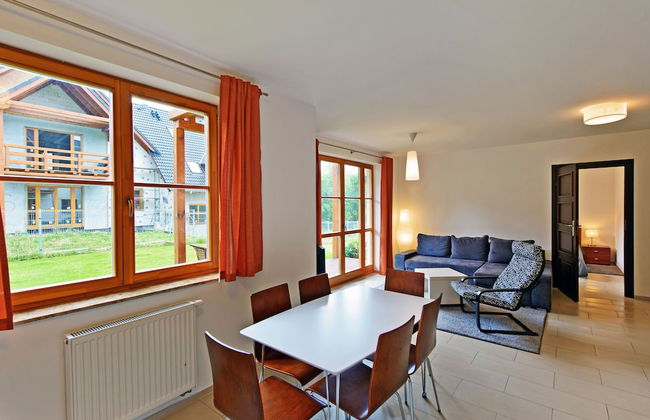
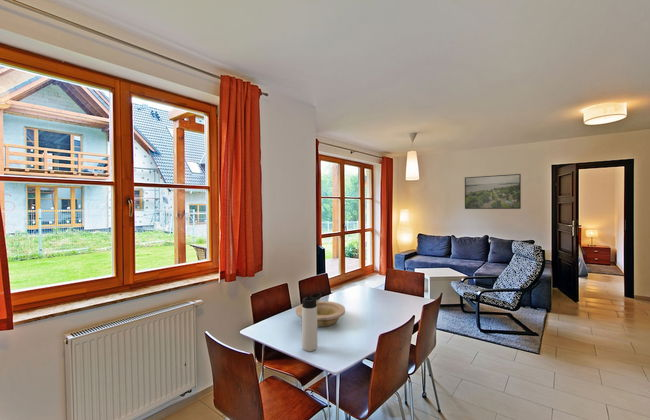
+ thermos bottle (312, 321)
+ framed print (491, 192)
+ bowl (320, 314)
